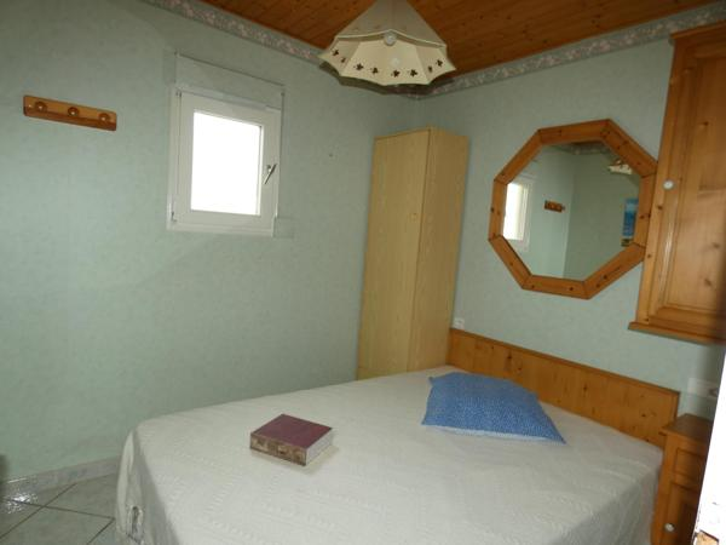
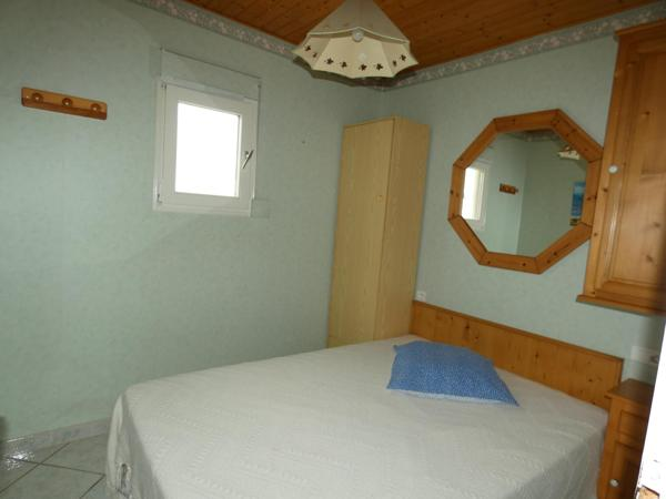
- book (292, 437)
